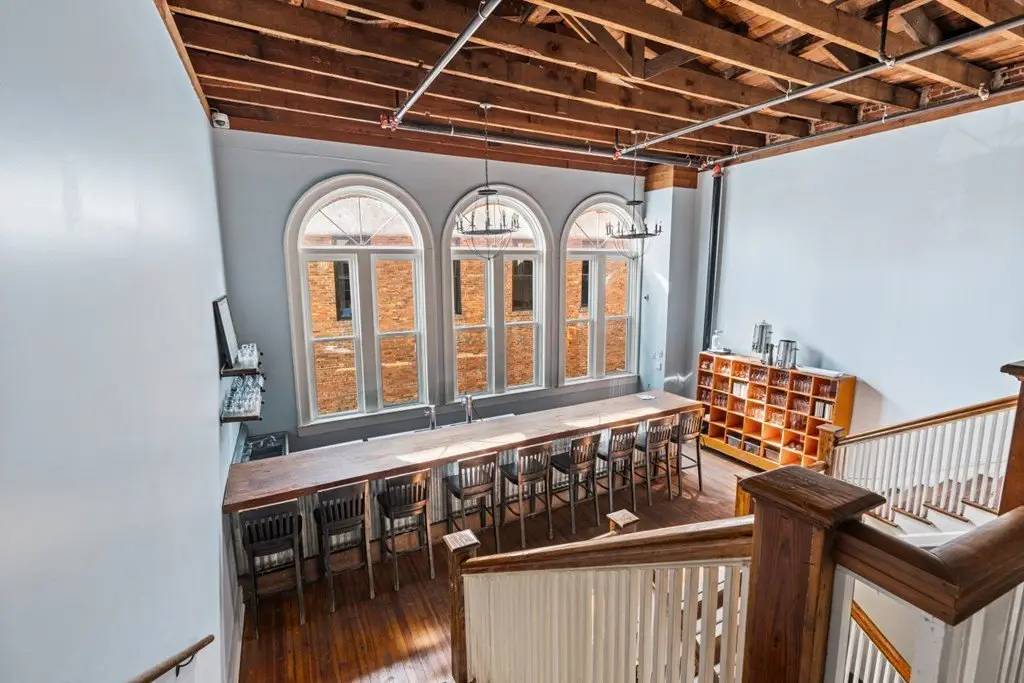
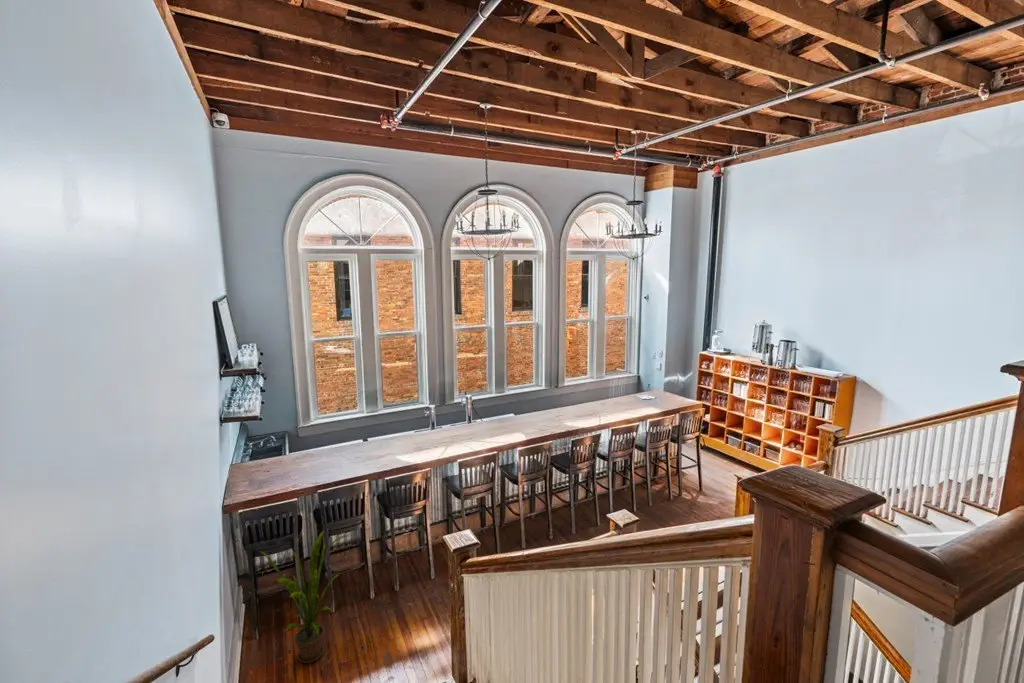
+ house plant (314, 594)
